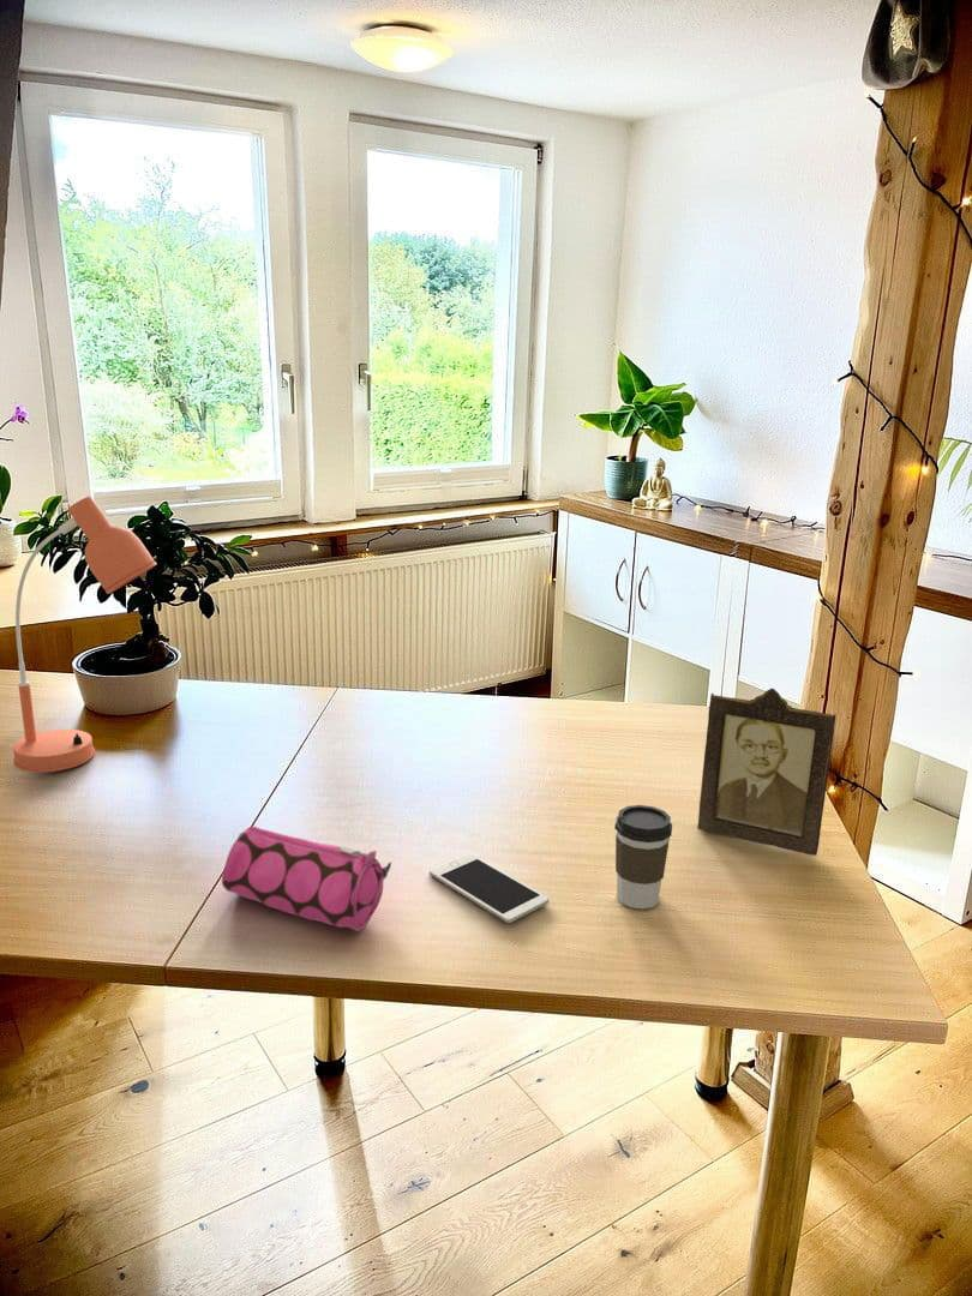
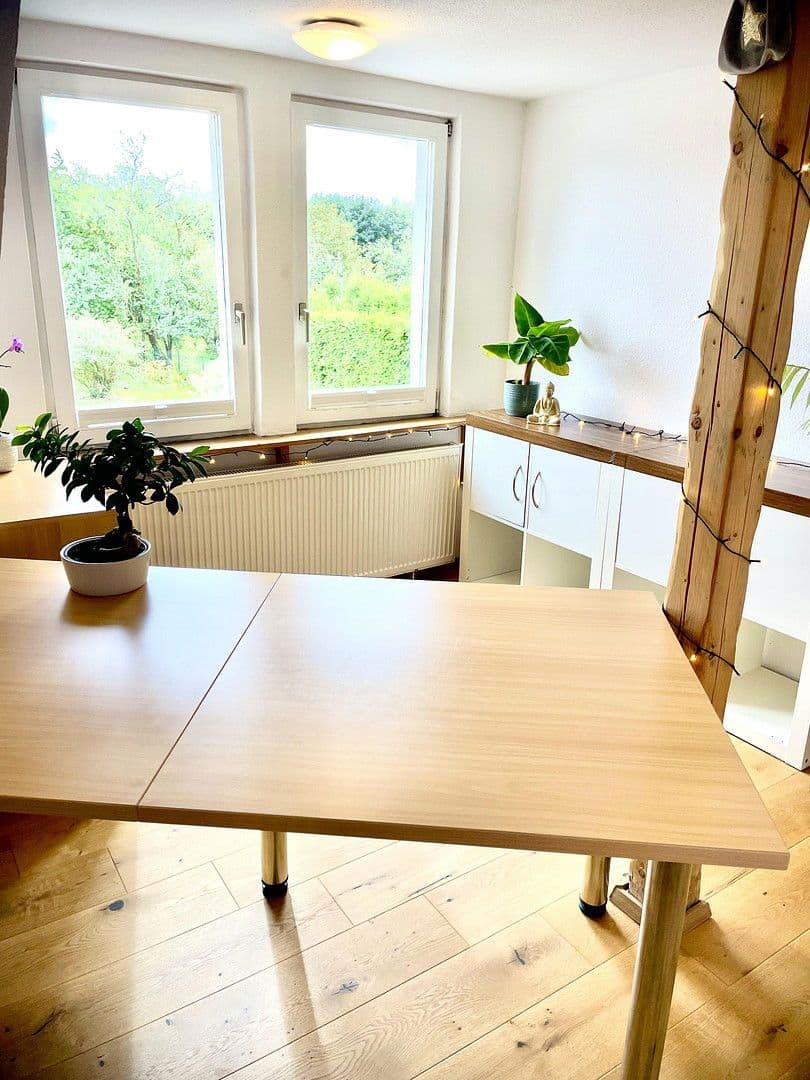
- pencil case (302, 872)
- desk lamp (107, 593)
- cell phone (487, 886)
- coffee cup (641, 857)
- photo frame (769, 757)
